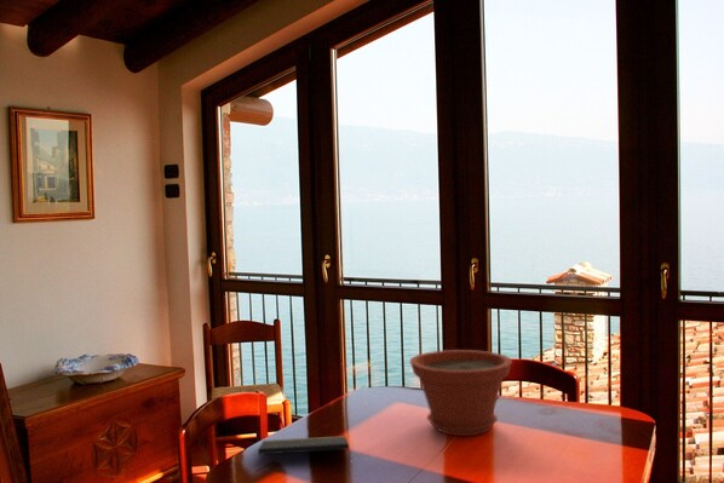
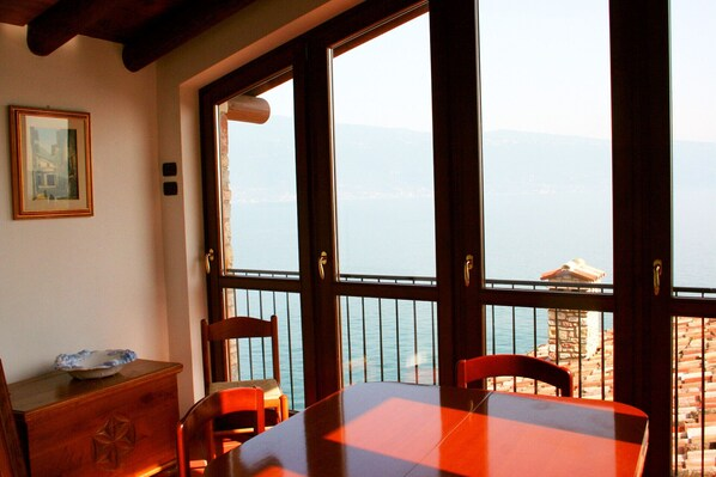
- notepad (304, 444)
- plant pot (460, 393)
